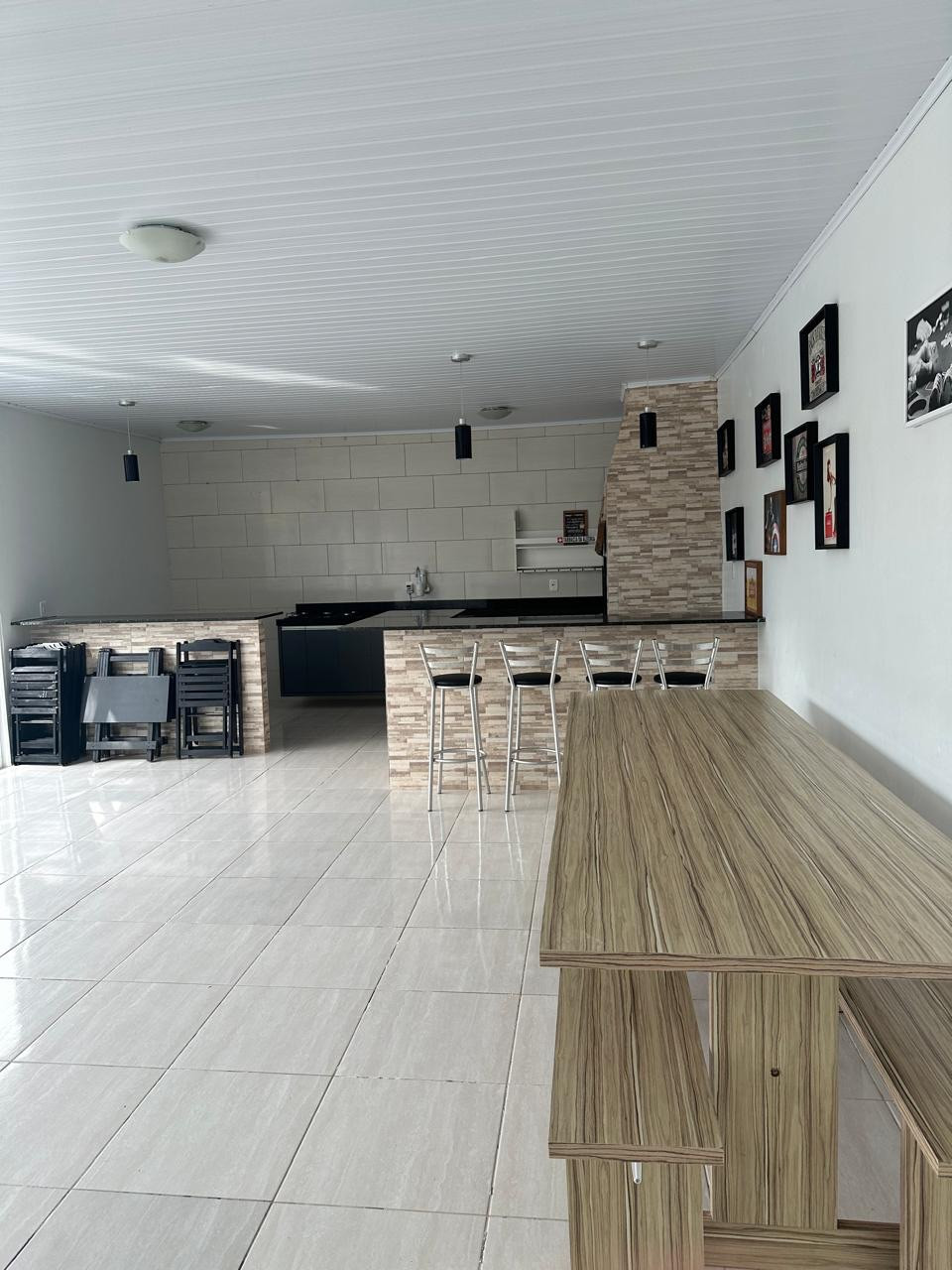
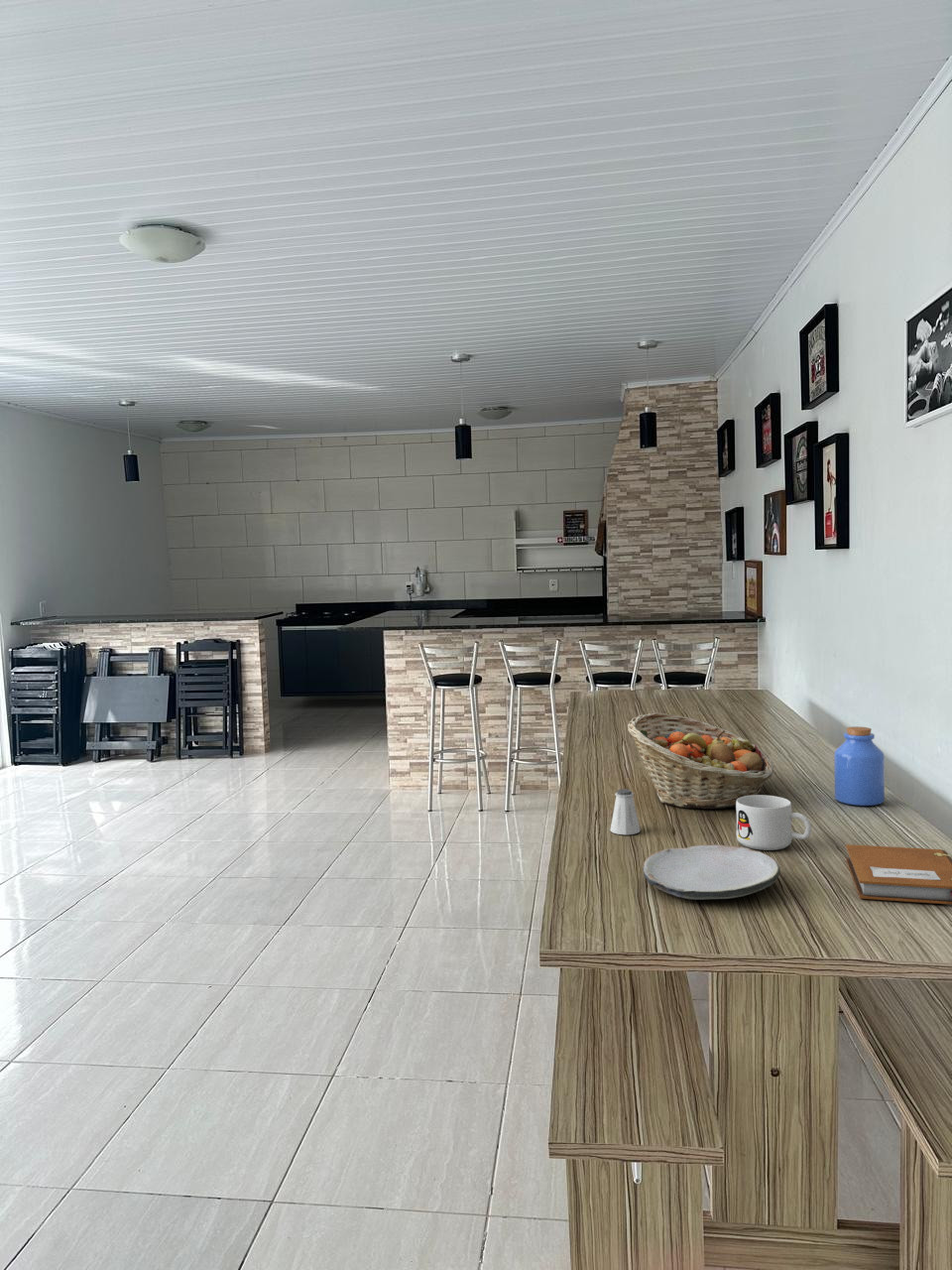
+ mug (774, 824)
+ jar (859, 764)
+ plate (709, 871)
+ notebook (906, 873)
+ saltshaker (625, 811)
+ fruit basket (699, 757)
